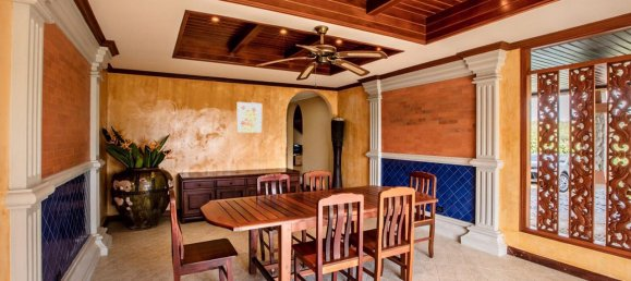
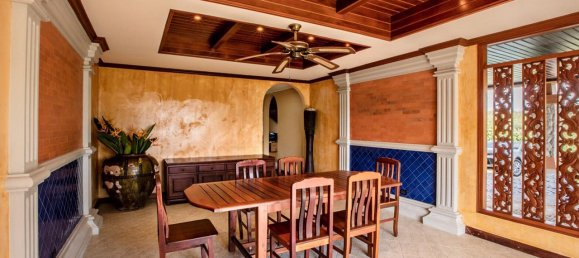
- wall art (250, 118)
